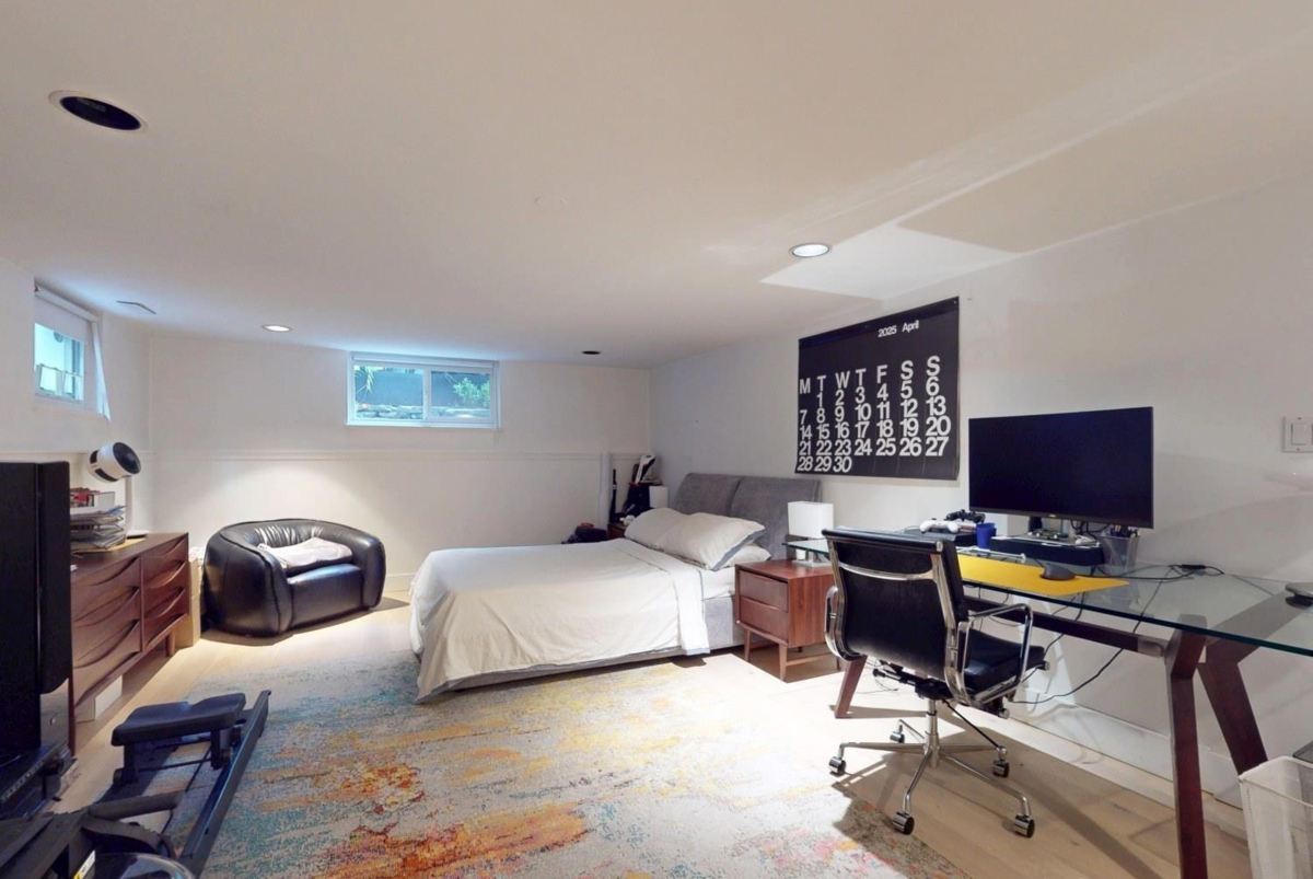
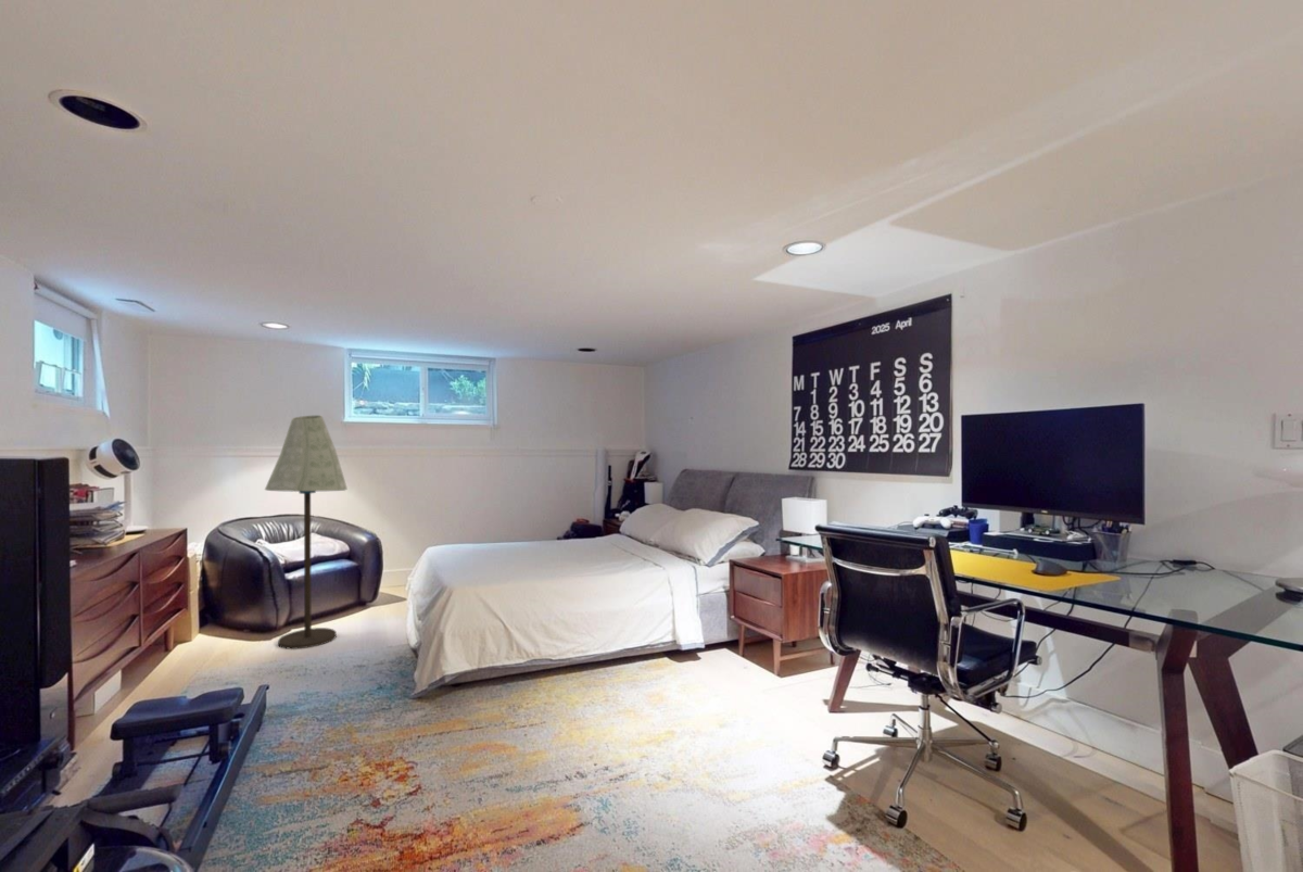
+ floor lamp (307, 527)
